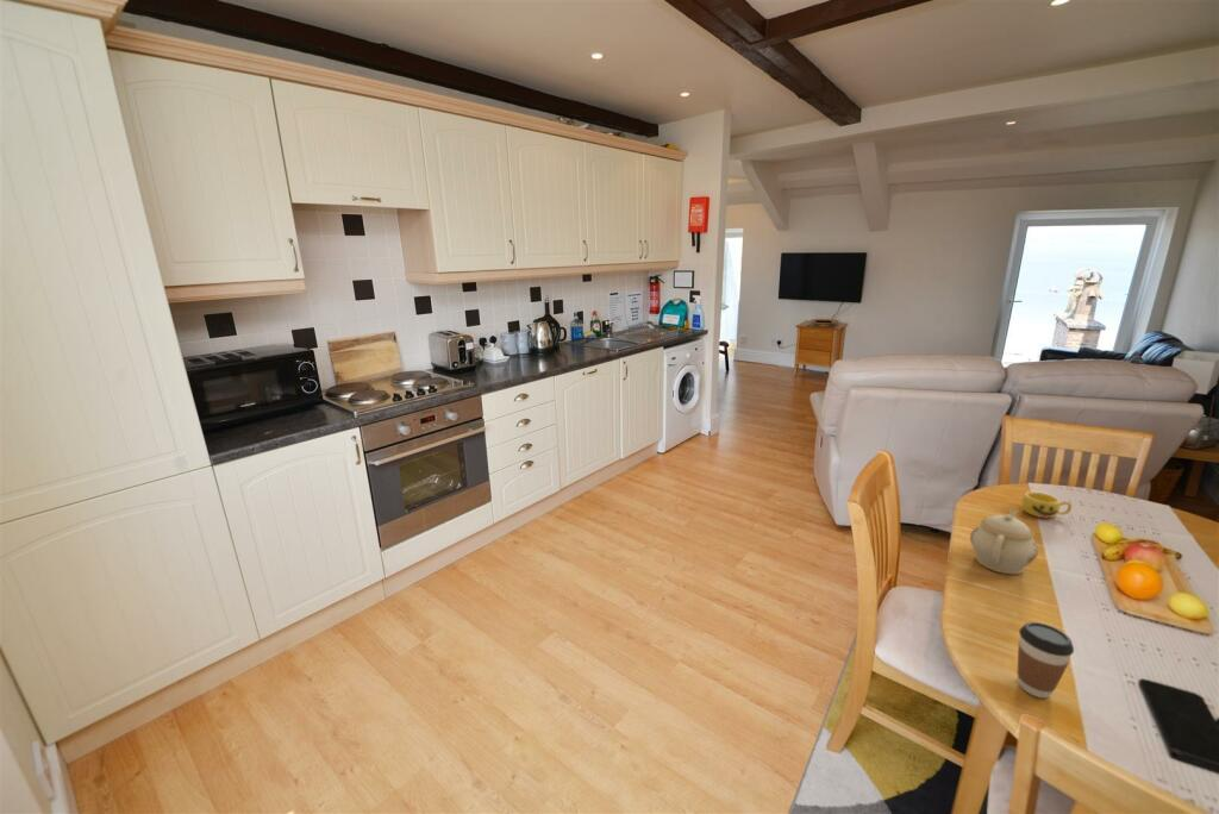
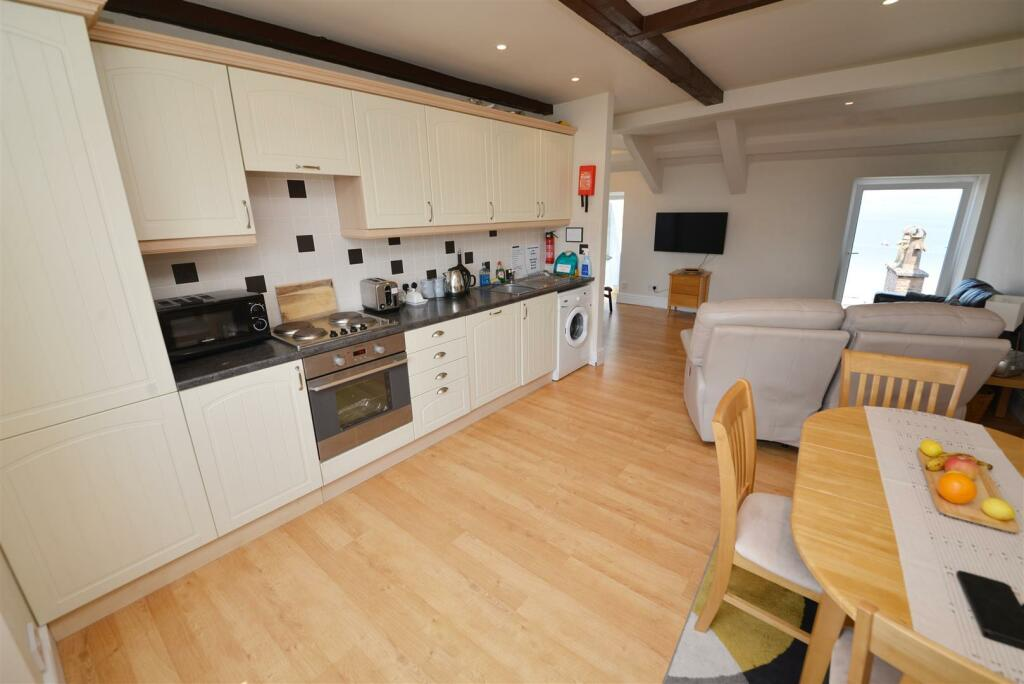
- cup (1045, 506)
- teapot (1004, 540)
- coffee cup (1040, 660)
